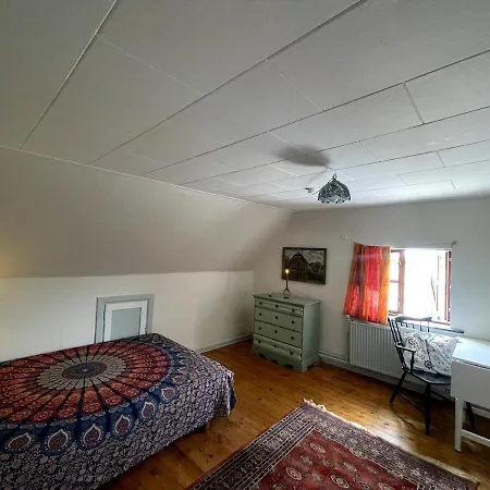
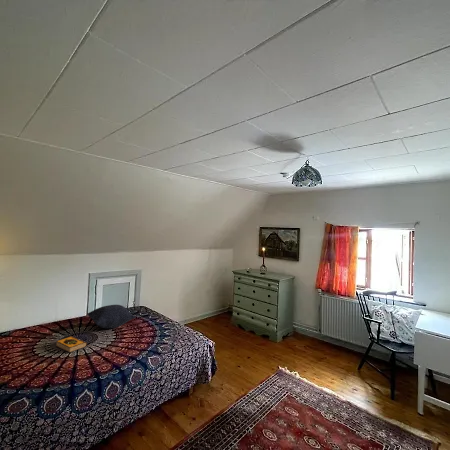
+ hardback book (71, 343)
+ pillow (111, 315)
